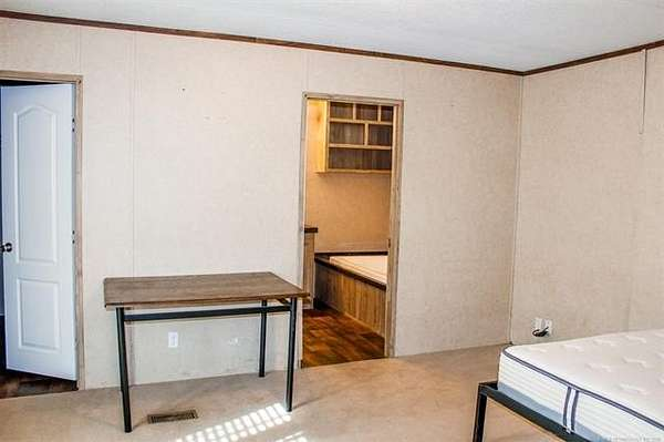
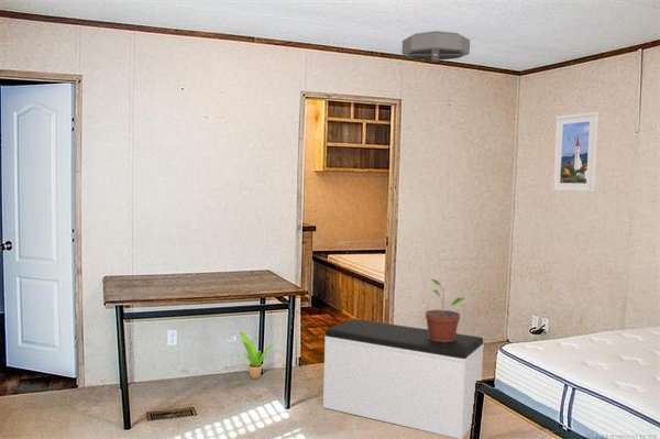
+ bench (402, 372)
+ ceiling light (436, 46)
+ potted plant (255, 355)
+ potted plant (442, 309)
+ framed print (574, 153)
